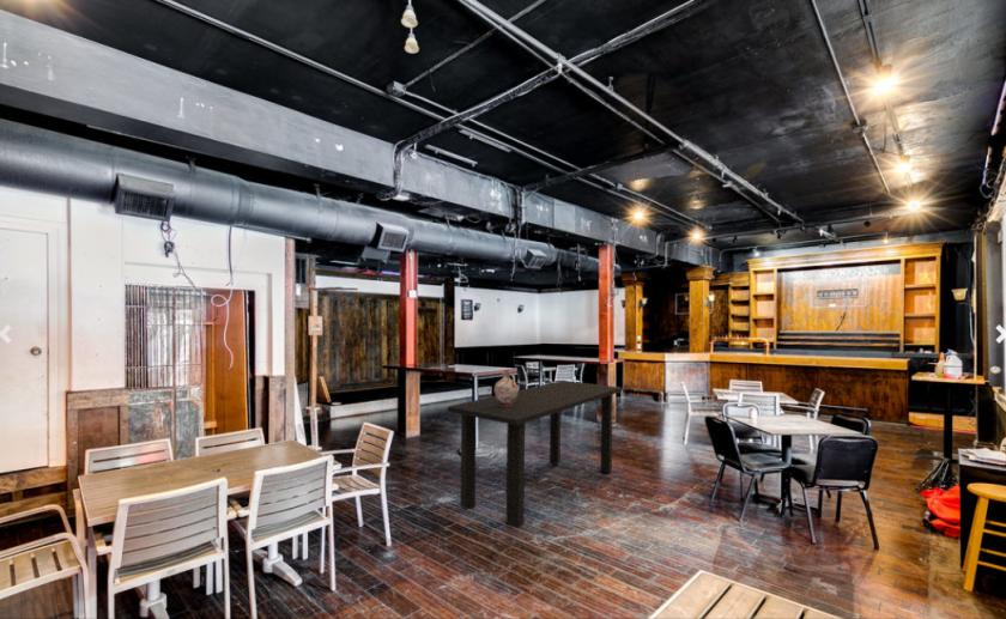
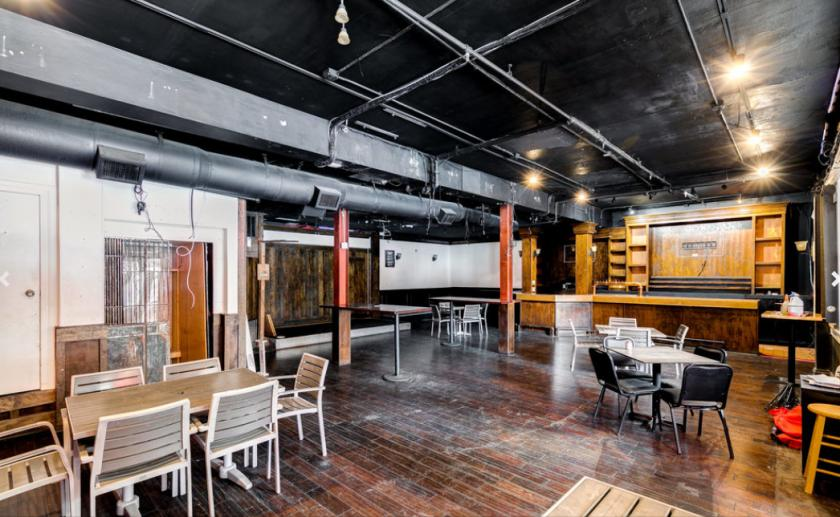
- ceramic jug (505, 388)
- dining table (550, 442)
